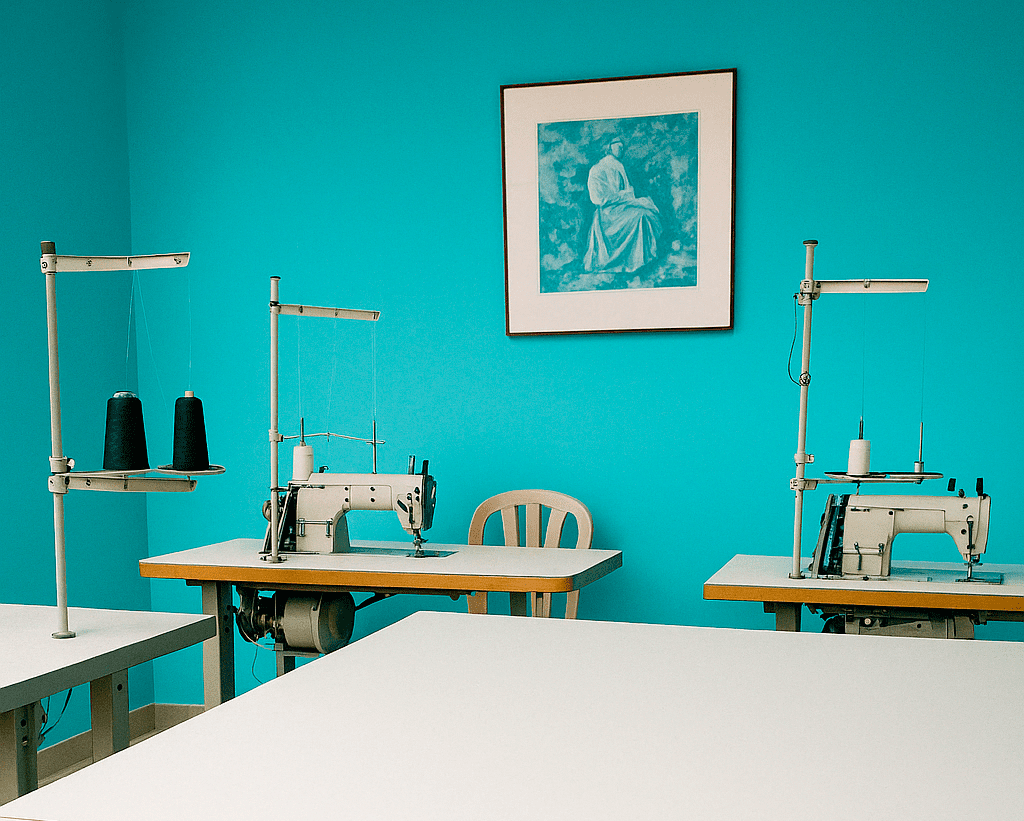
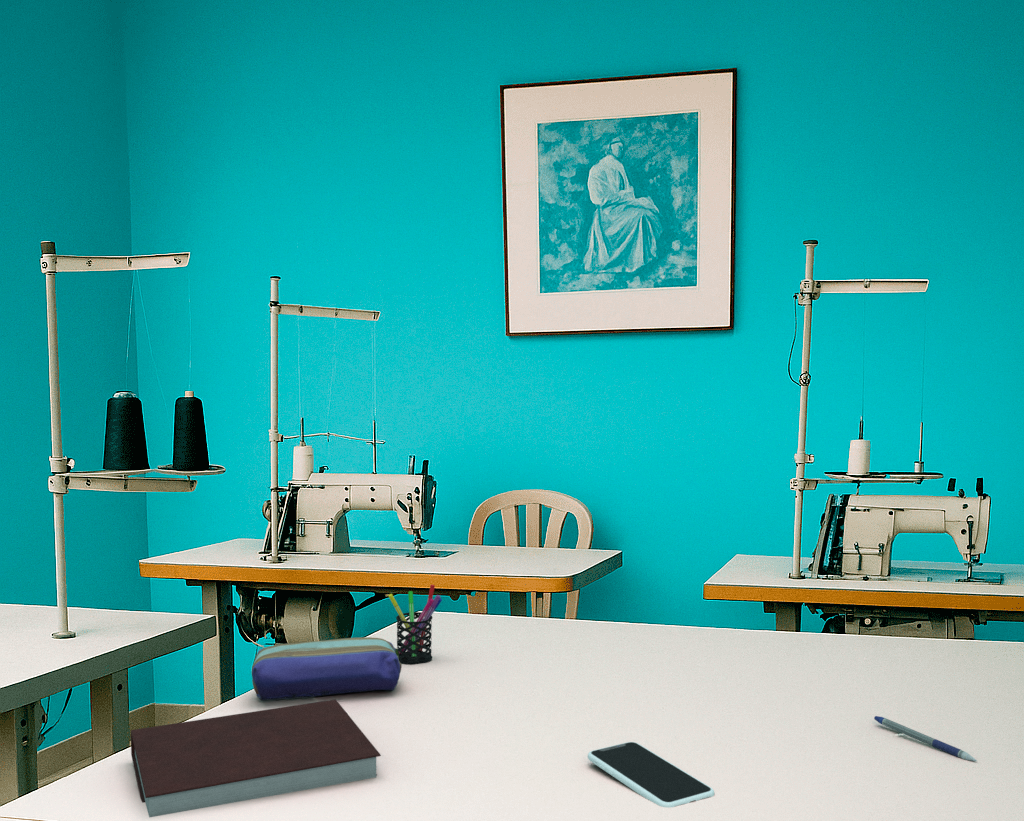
+ pencil case (328, 668)
+ notebook (252, 754)
+ pen holder (415, 621)
+ pen (923, 738)
+ smartphone (648, 773)
